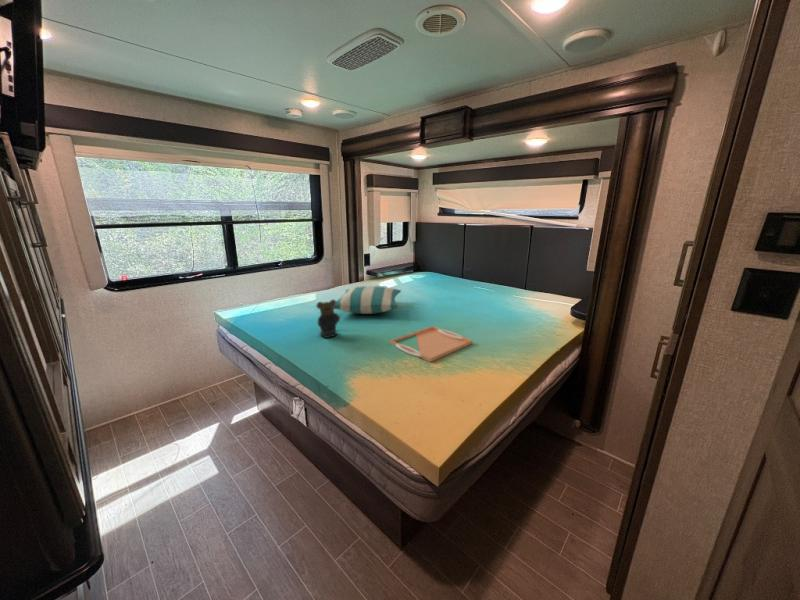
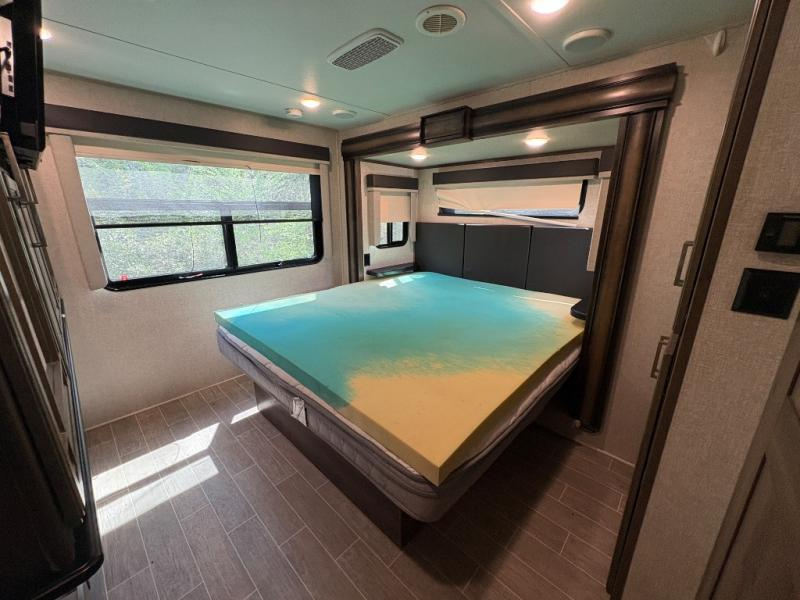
- pillow (368, 299)
- serving tray (431, 341)
- teddy bear (328, 318)
